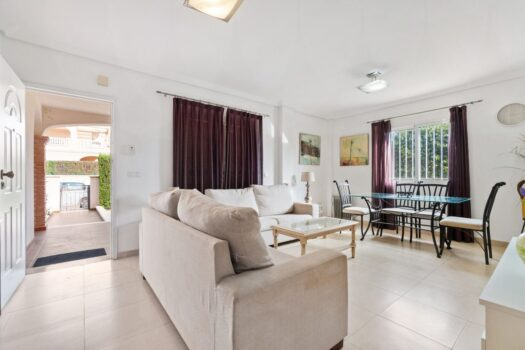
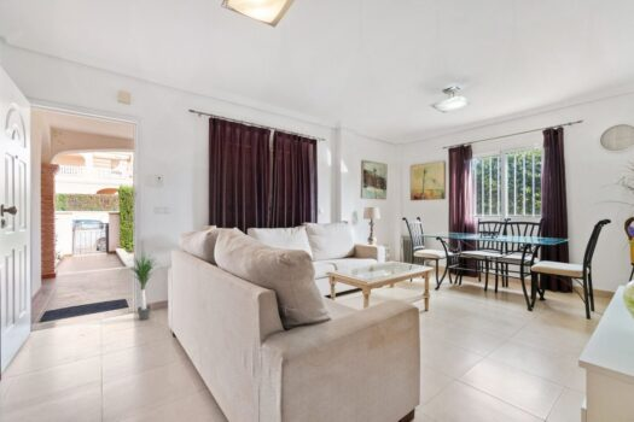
+ potted plant (142, 282)
